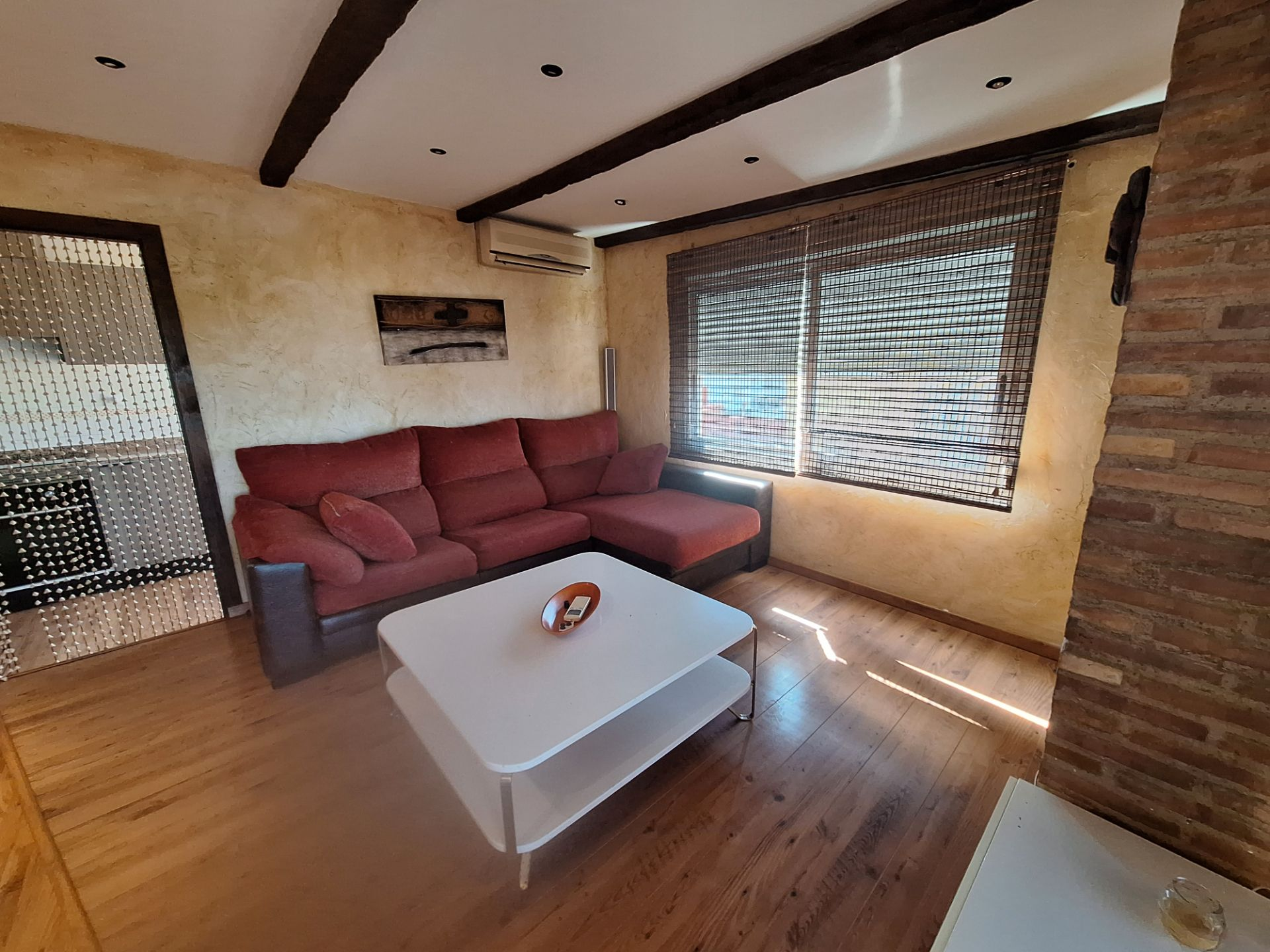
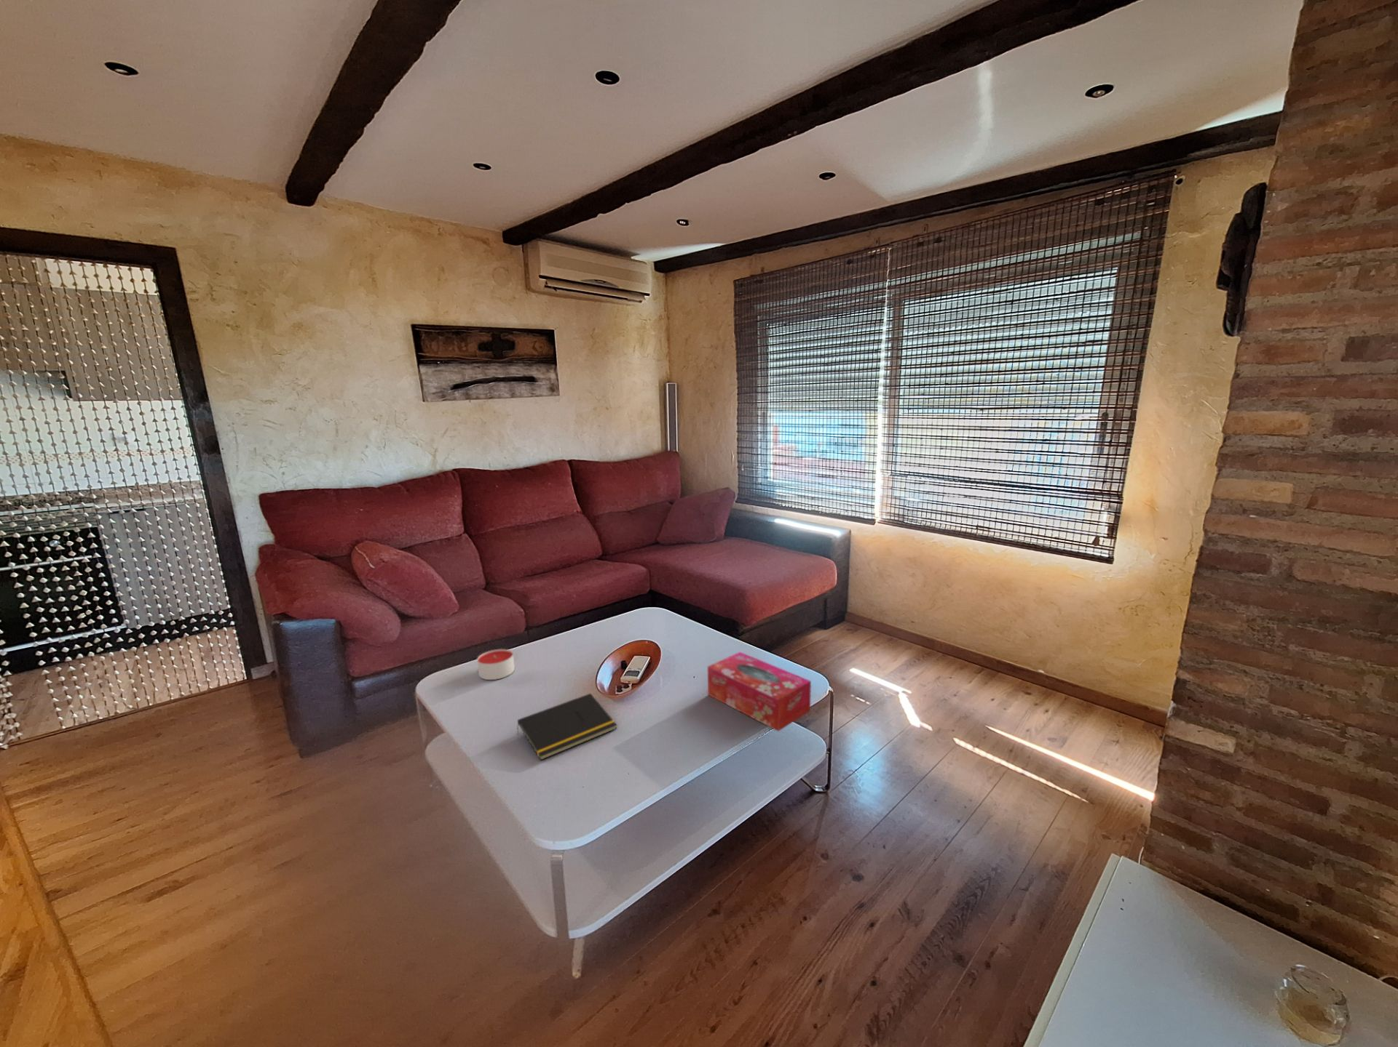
+ notepad (567, 724)
+ tissue box (757, 687)
+ candle (495, 663)
